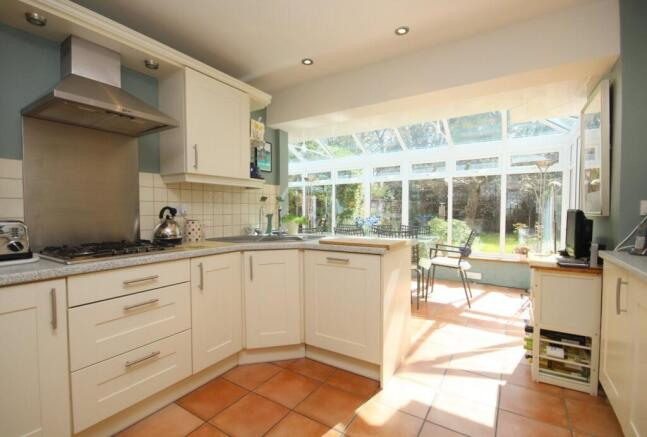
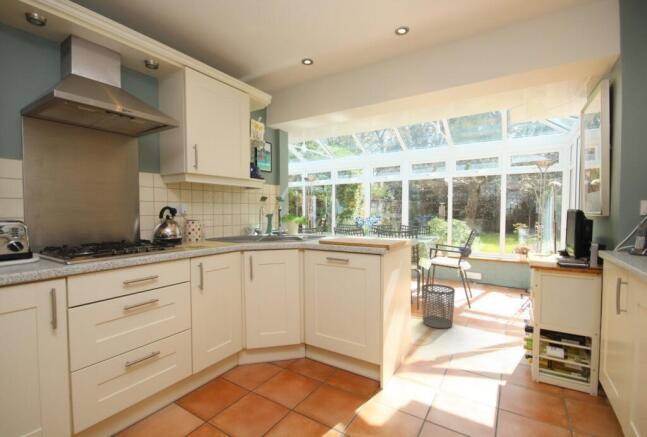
+ waste bin (438, 305)
